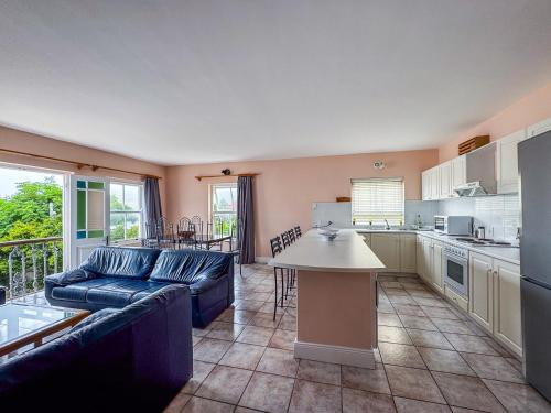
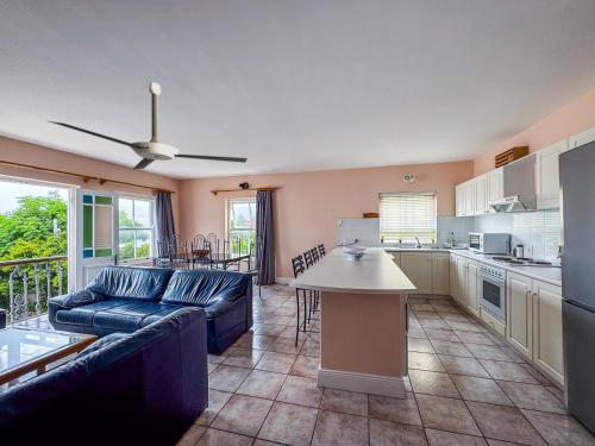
+ ceiling fan (157, 126)
